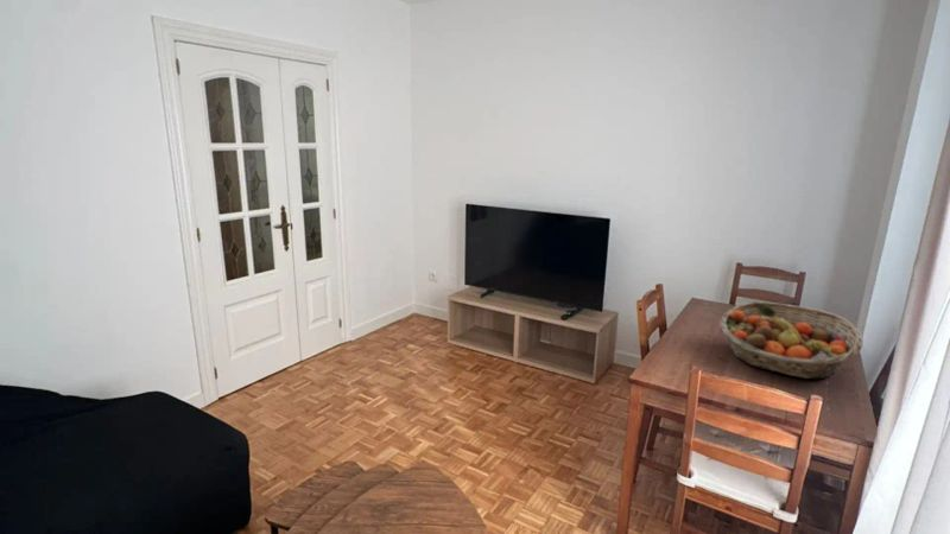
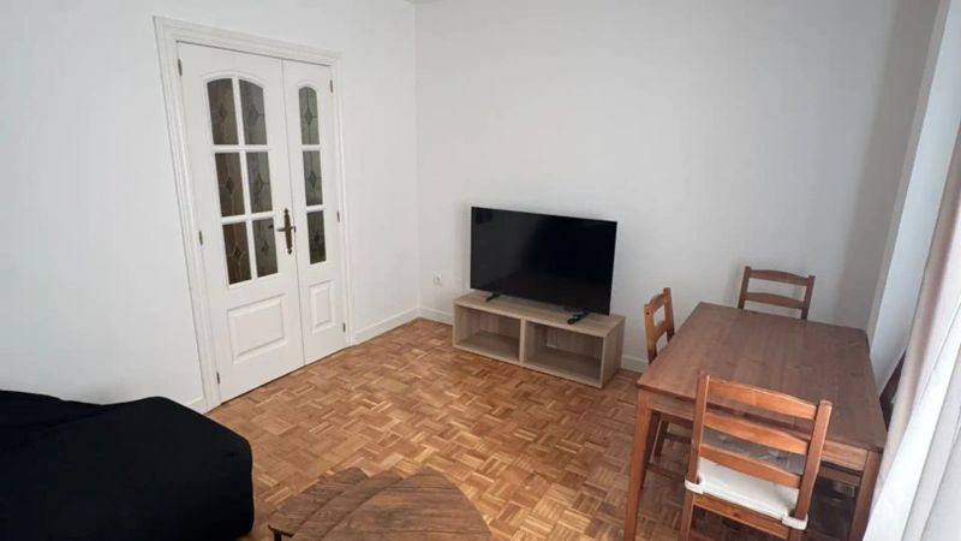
- fruit basket (785, 338)
